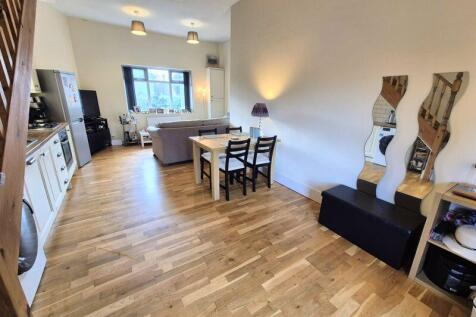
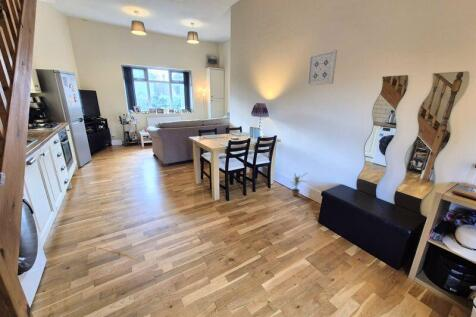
+ potted plant (296, 184)
+ wall art (320, 69)
